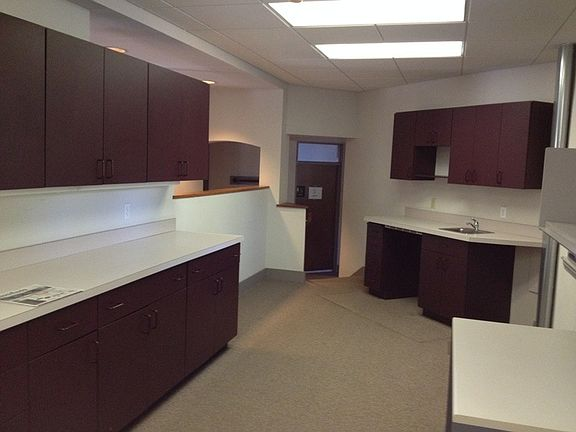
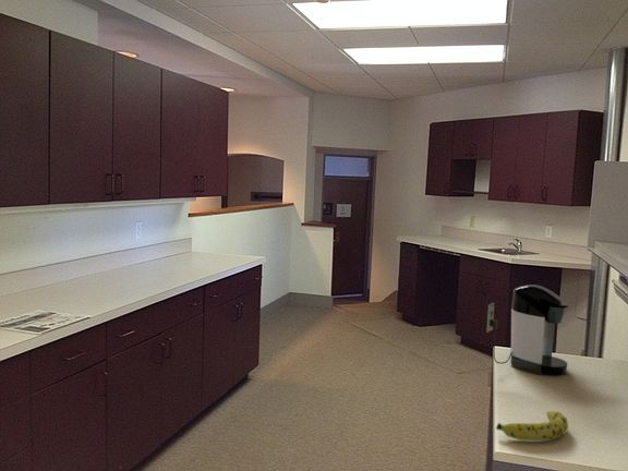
+ coffee maker (532, 329)
+ fruit (531, 423)
